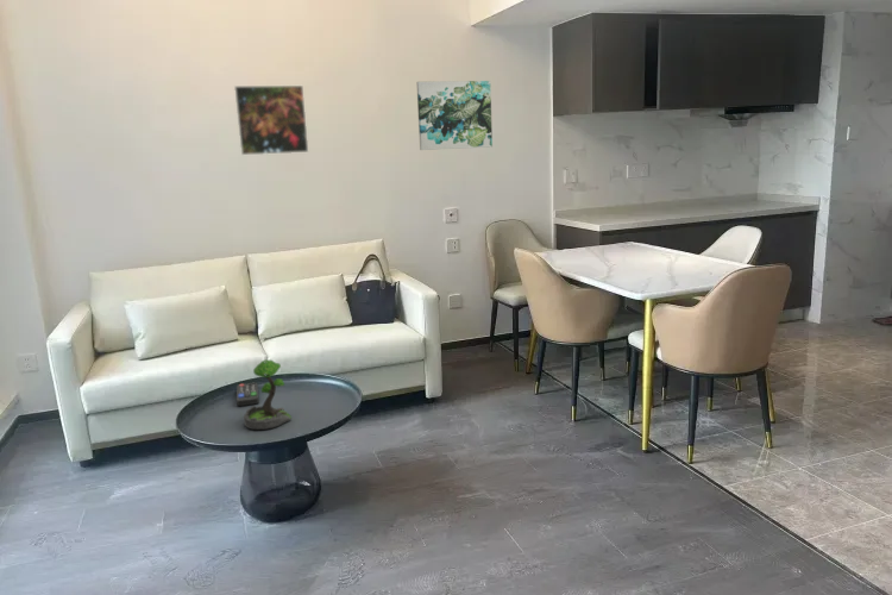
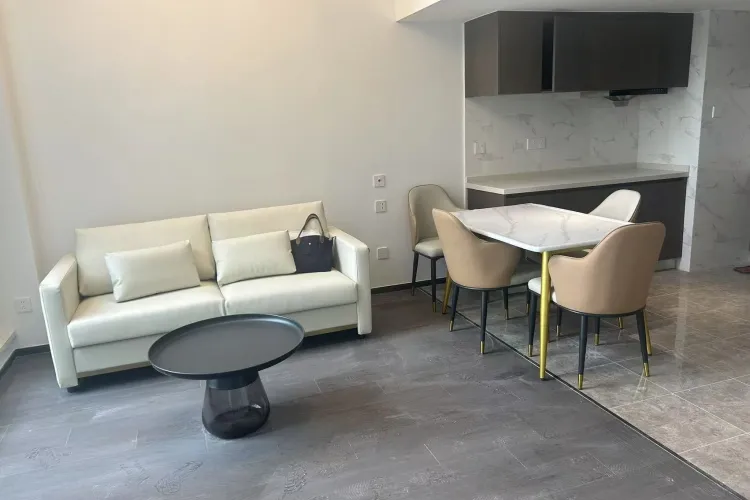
- plant (264, 390)
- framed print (271, 119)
- remote control (247, 393)
- wall art (454, 114)
